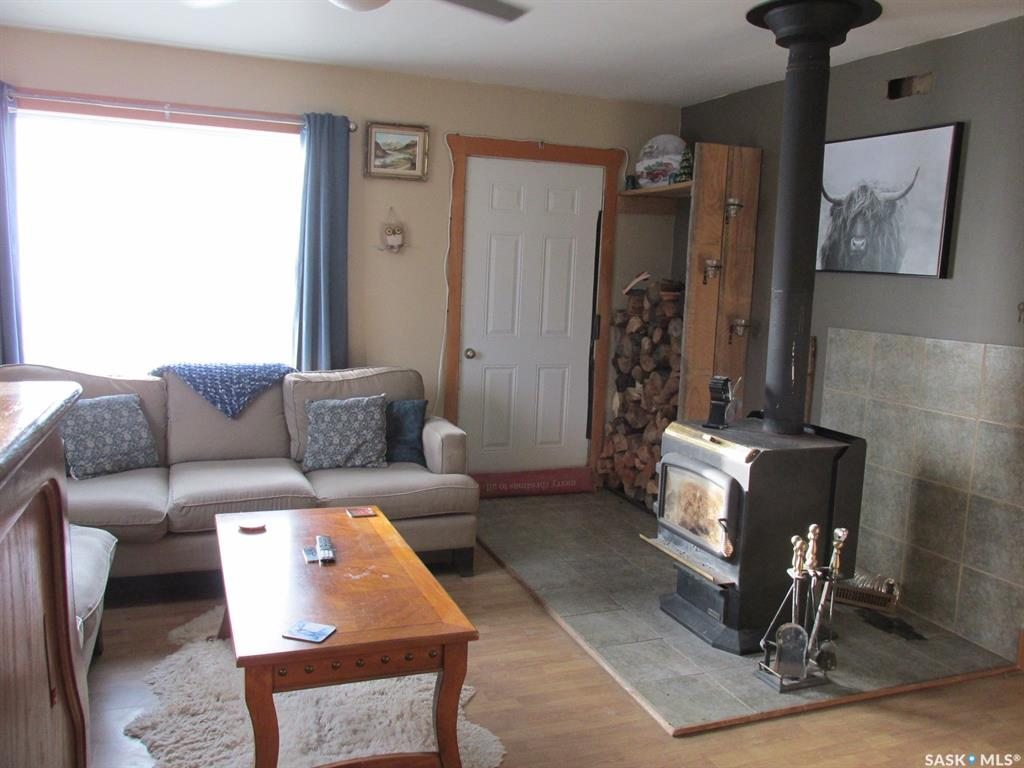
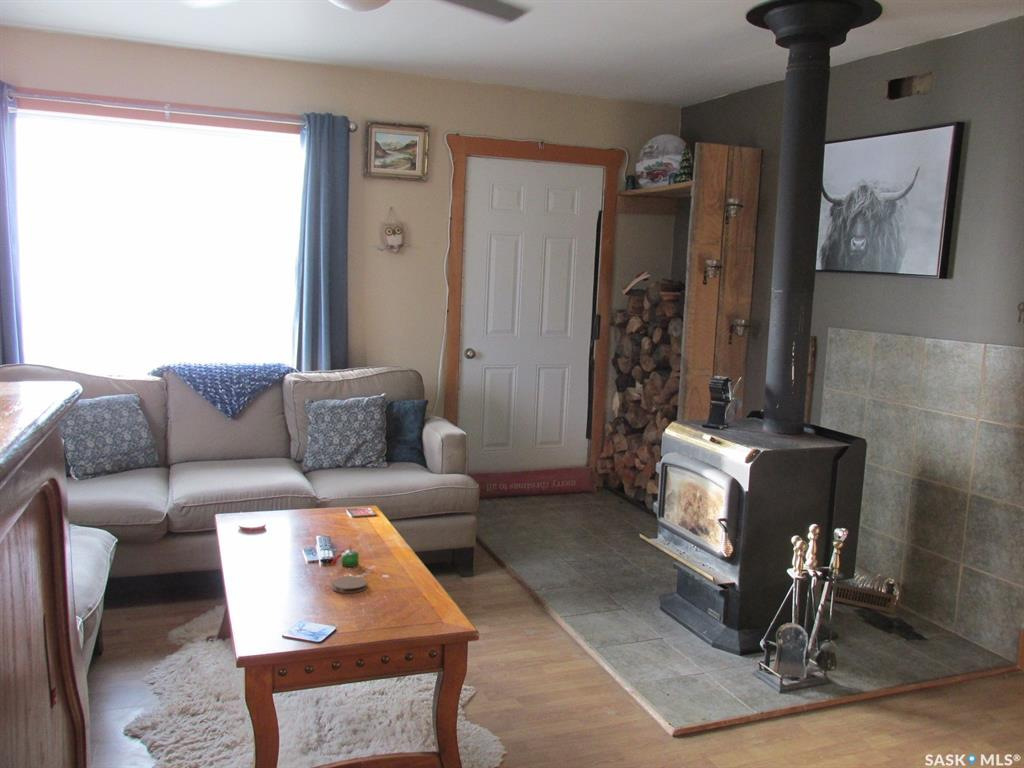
+ candle (343, 552)
+ coaster (349, 584)
